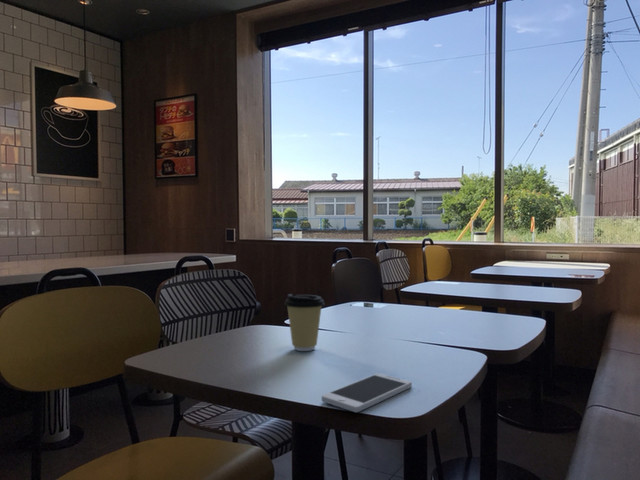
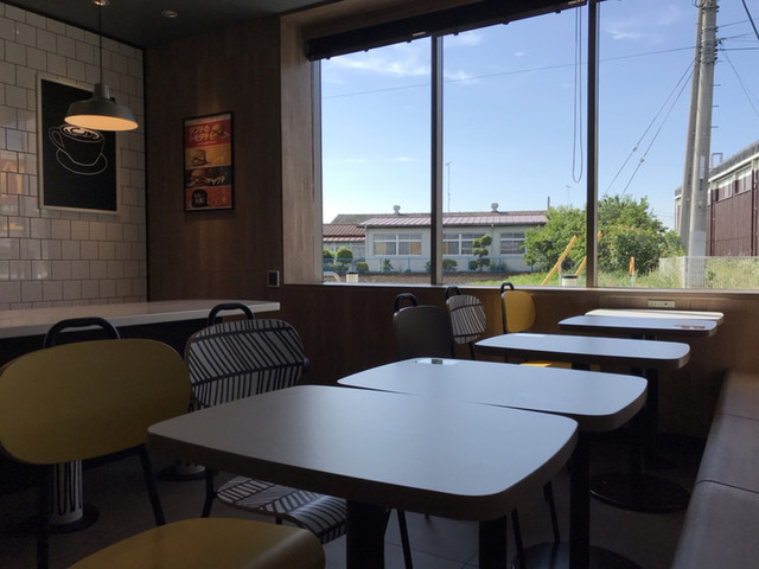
- smartphone (368, 390)
- coffee cup (304, 321)
